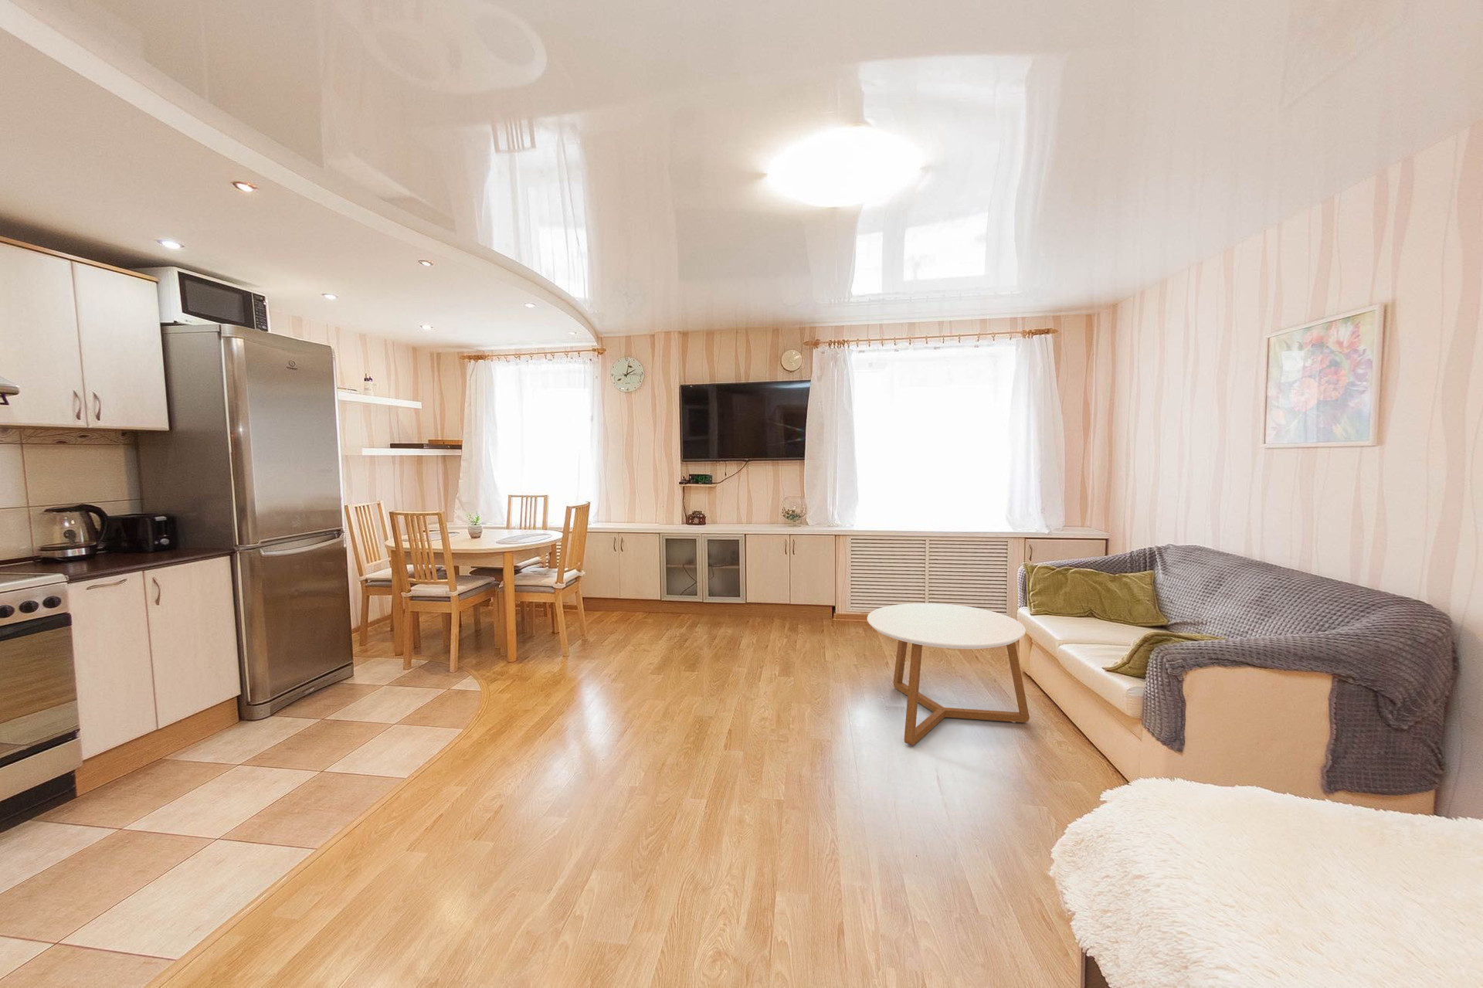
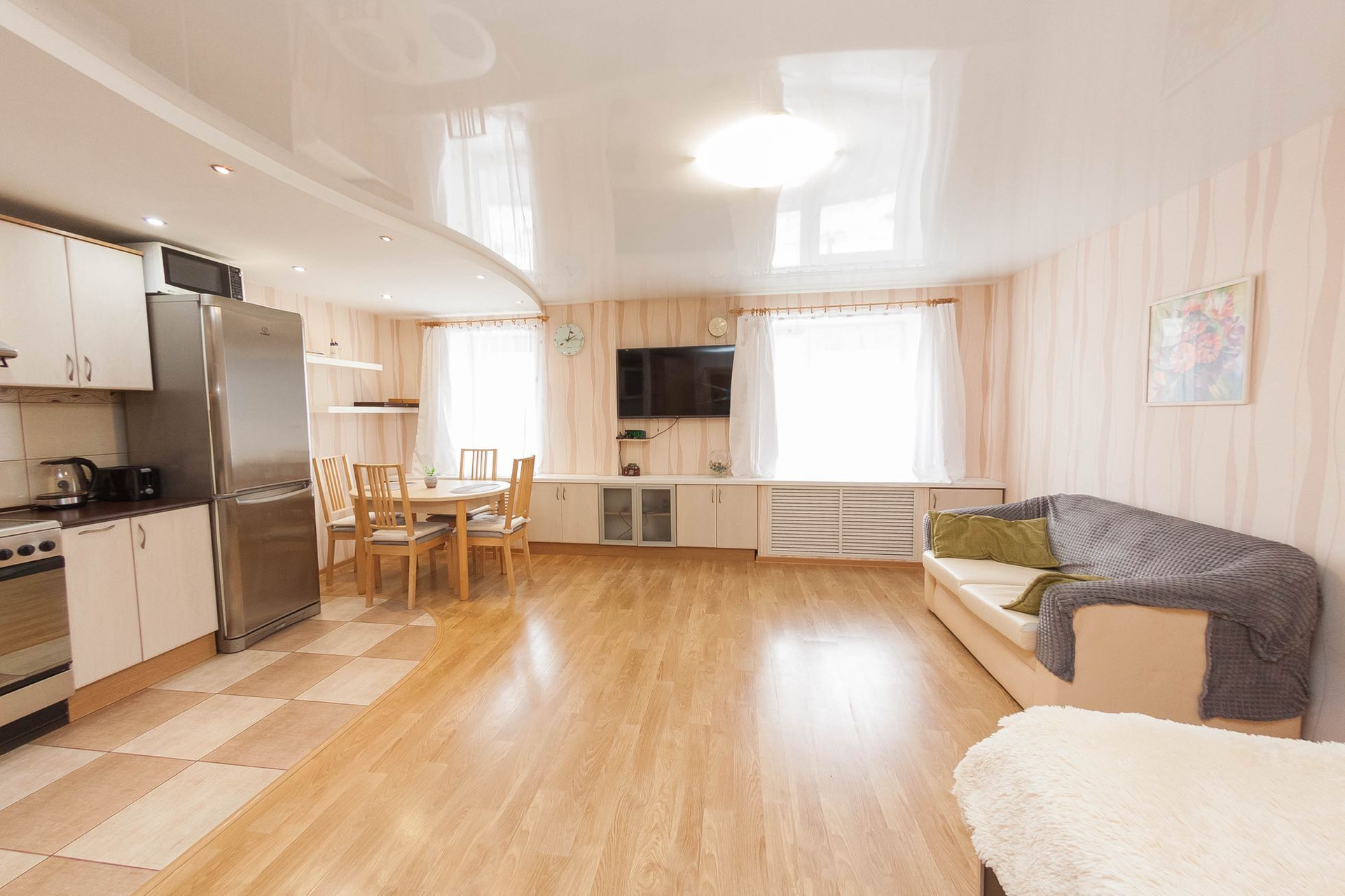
- coffee table (920, 669)
